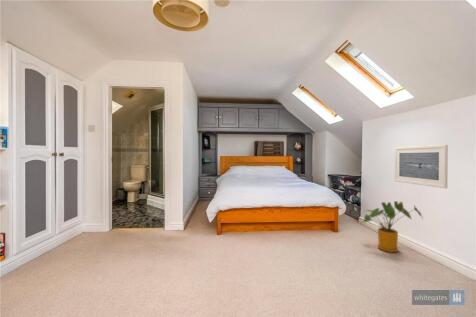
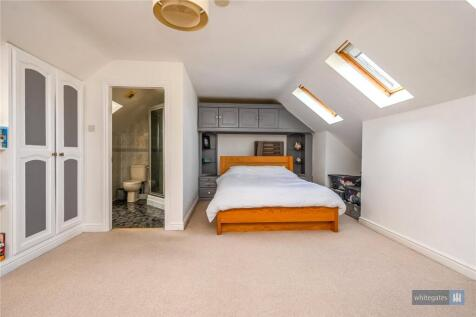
- house plant (388, 225)
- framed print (417, 165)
